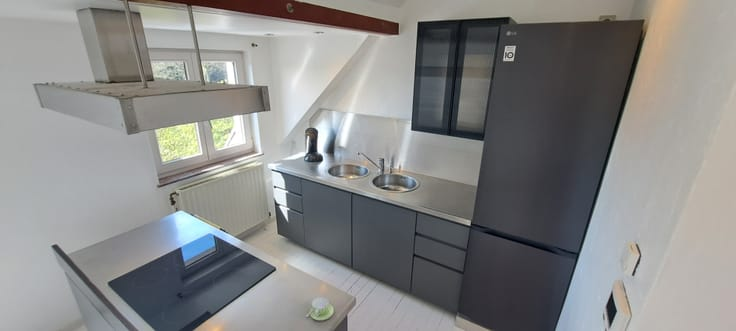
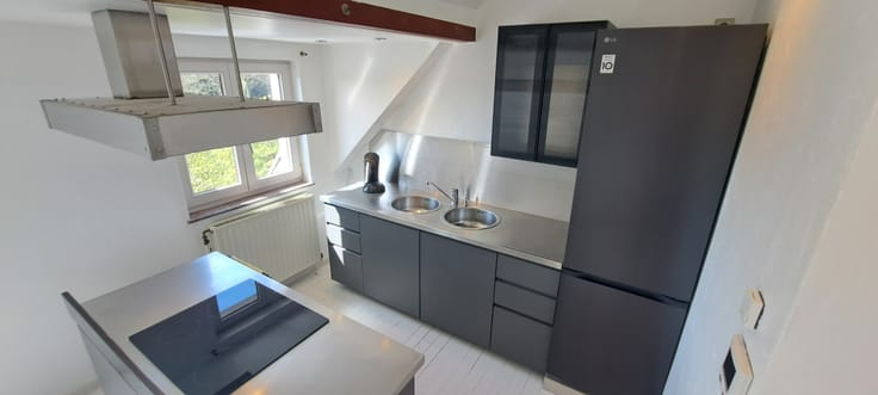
- cup (321, 307)
